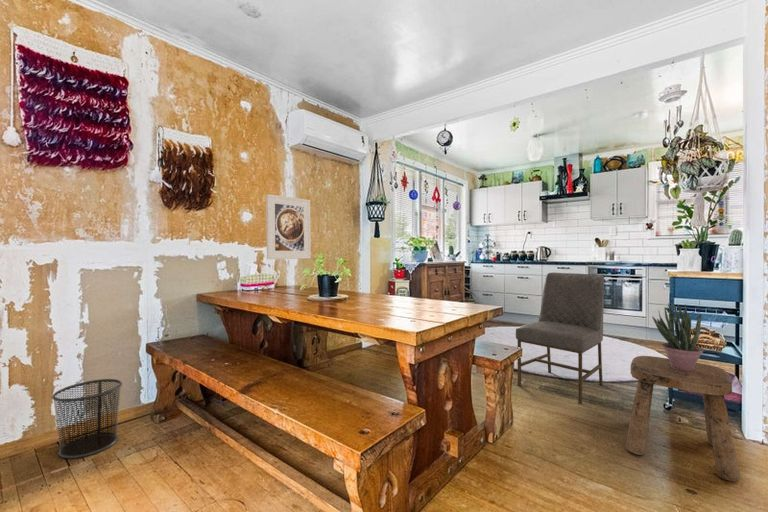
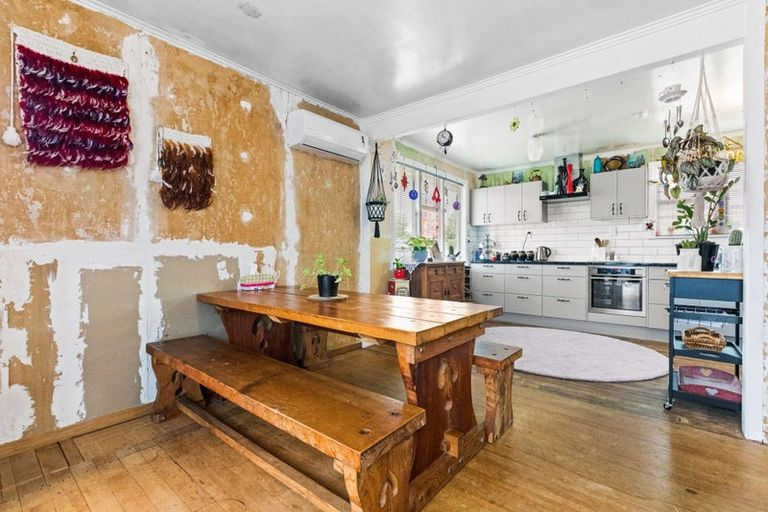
- stool (680, 389)
- chair (562, 330)
- waste bin (89, 417)
- potted plant (677, 335)
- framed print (289, 228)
